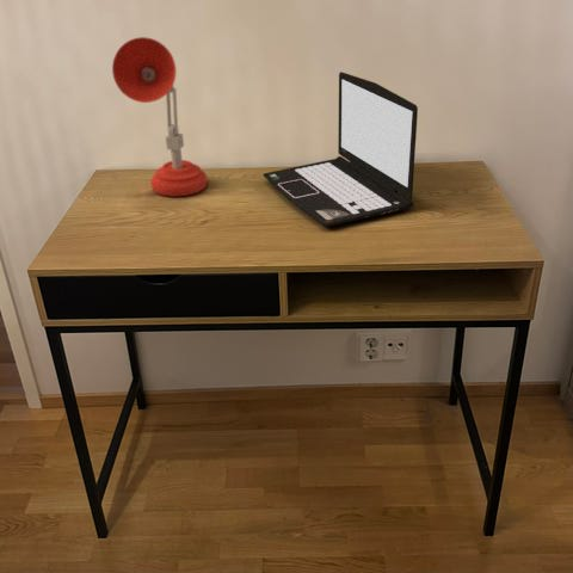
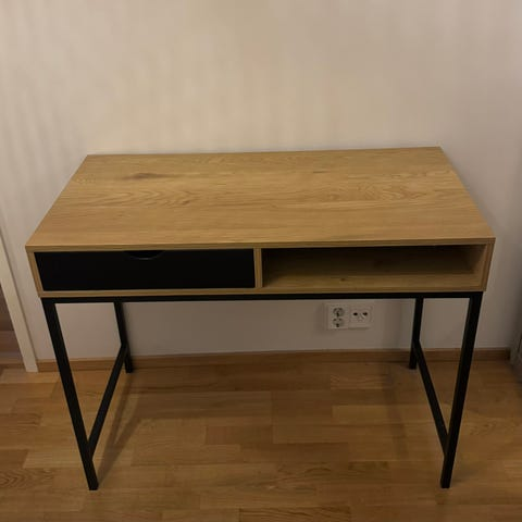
- desk lamp (167, 117)
- laptop (338, 144)
